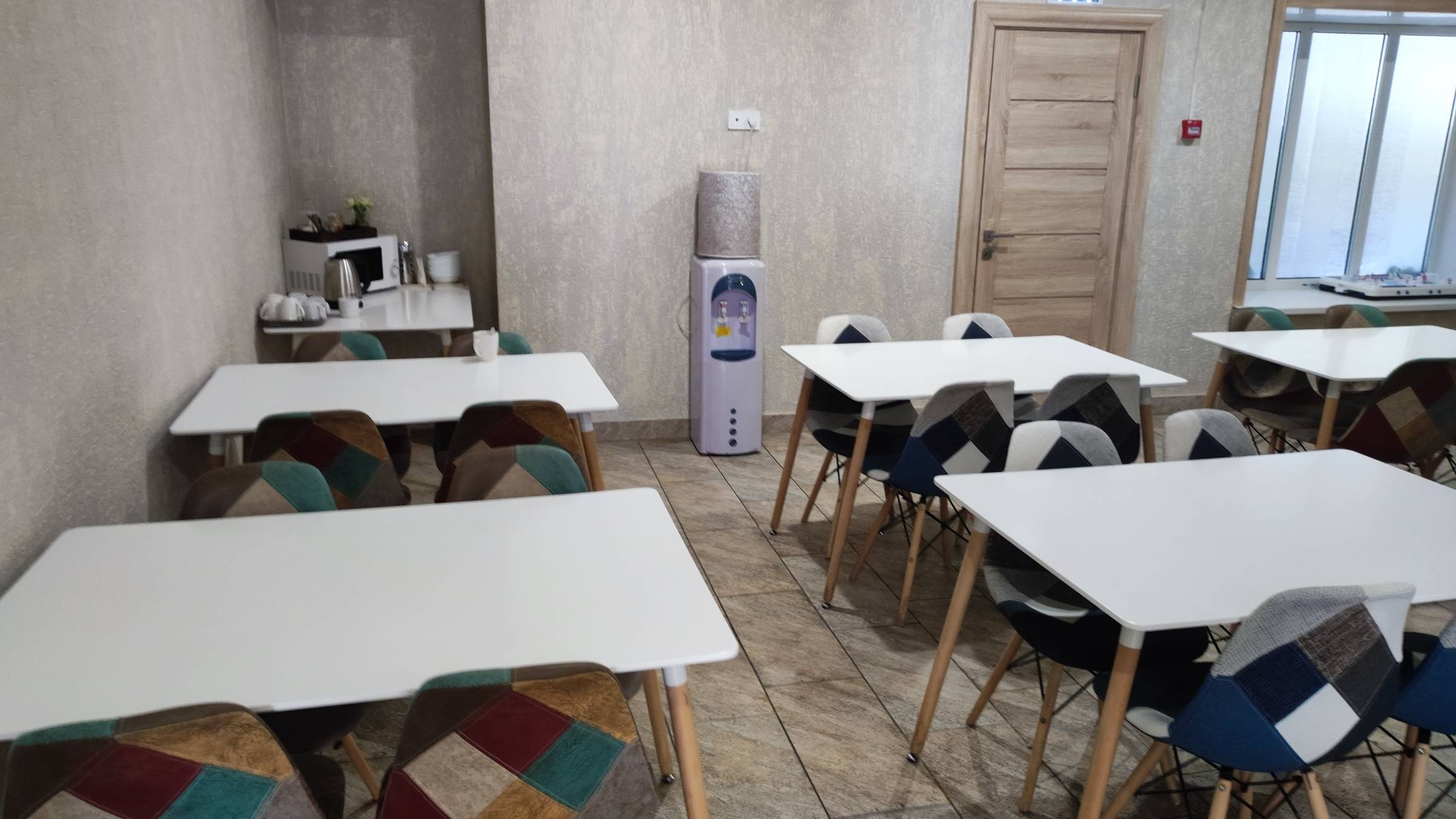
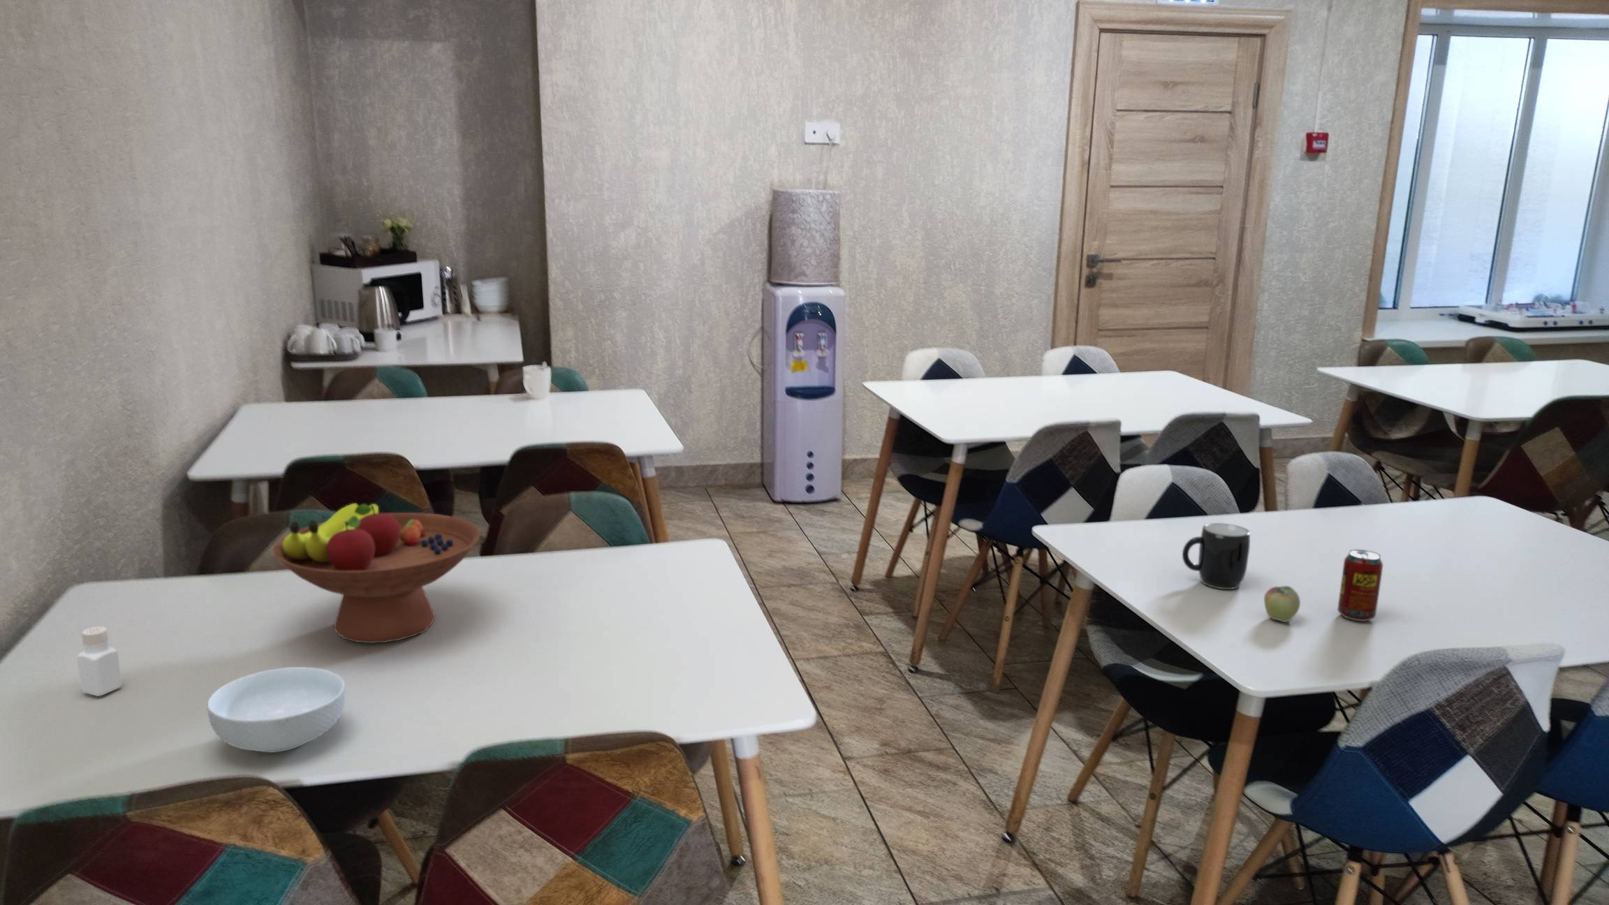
+ apple (1282, 602)
+ mug (1214, 556)
+ cereal bowl (280, 715)
+ fruit bowl (381, 567)
+ beverage can (1360, 585)
+ pepper shaker (97, 661)
